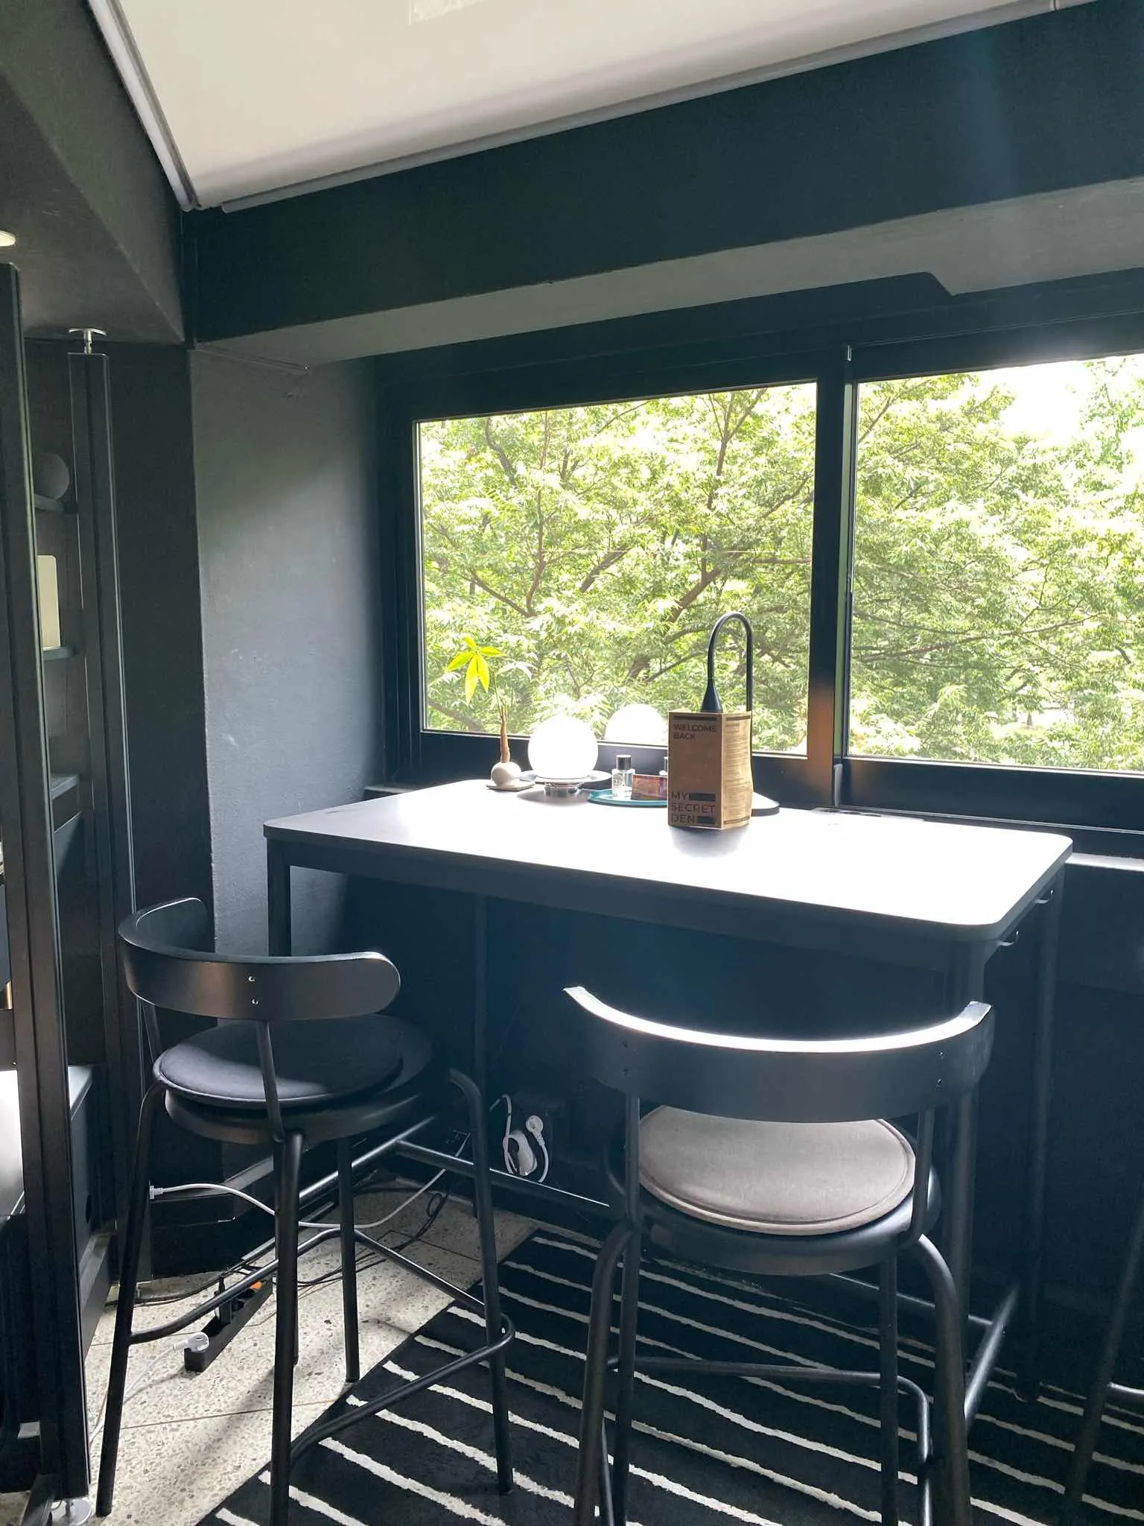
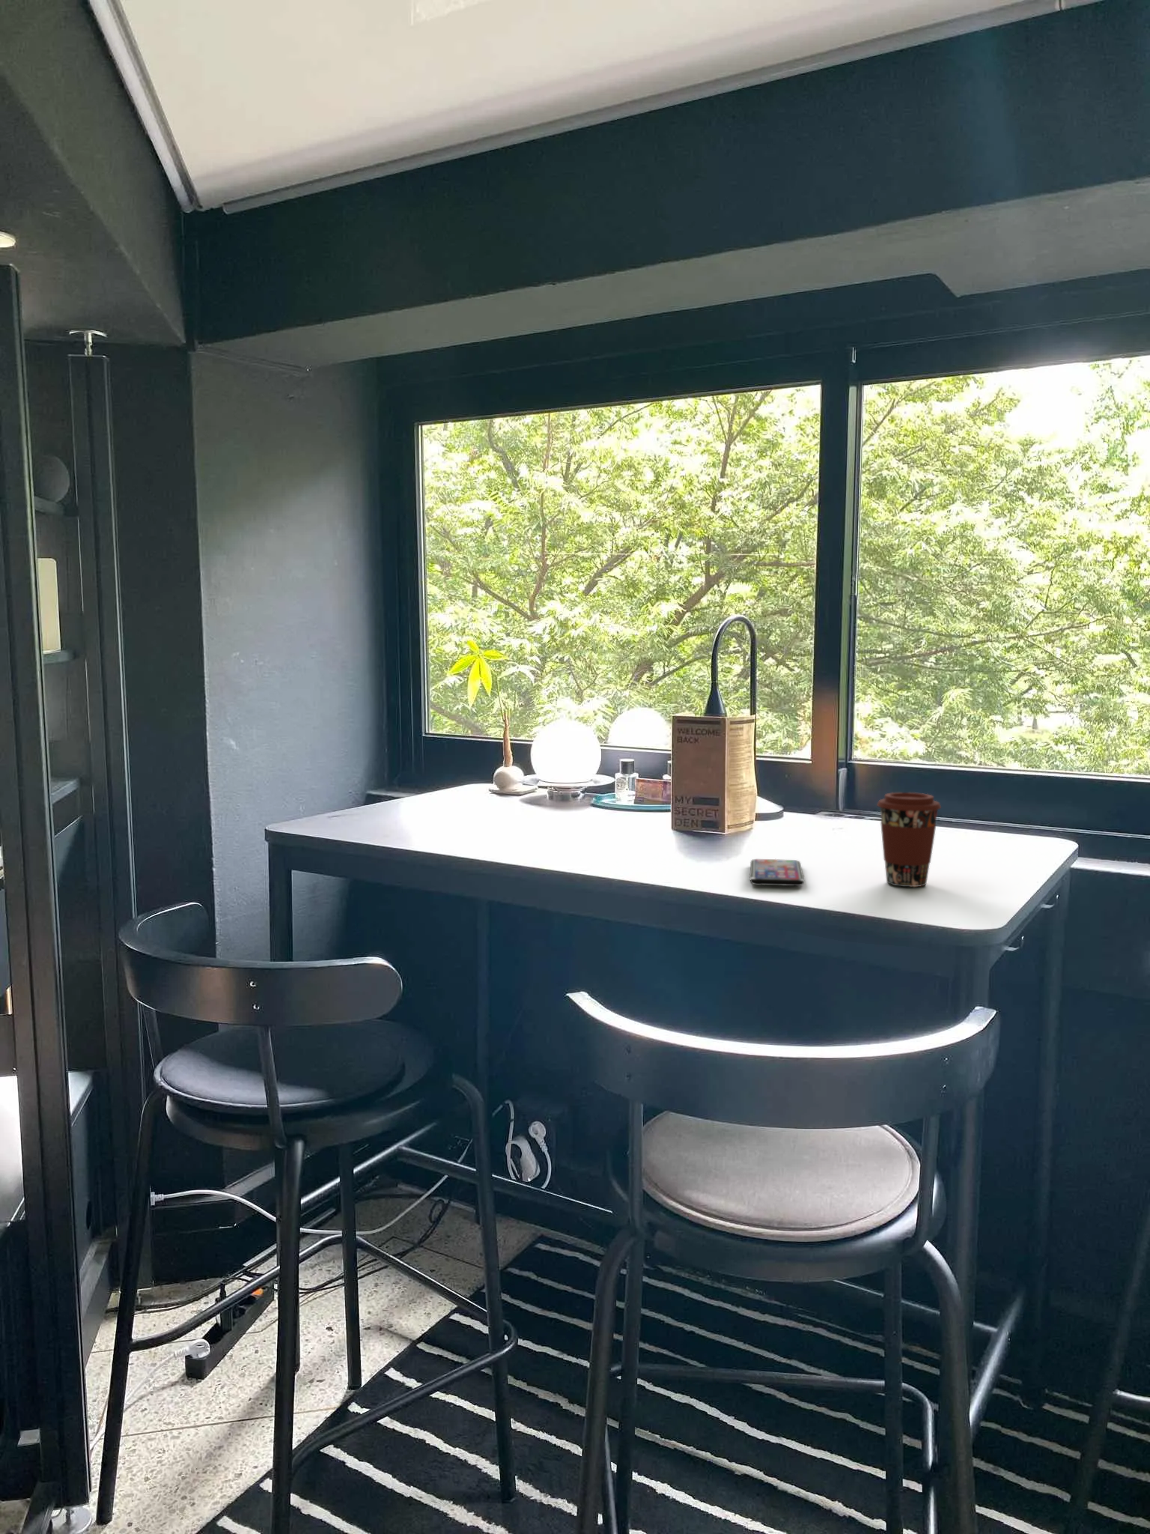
+ smartphone (776, 871)
+ coffee cup (907, 839)
